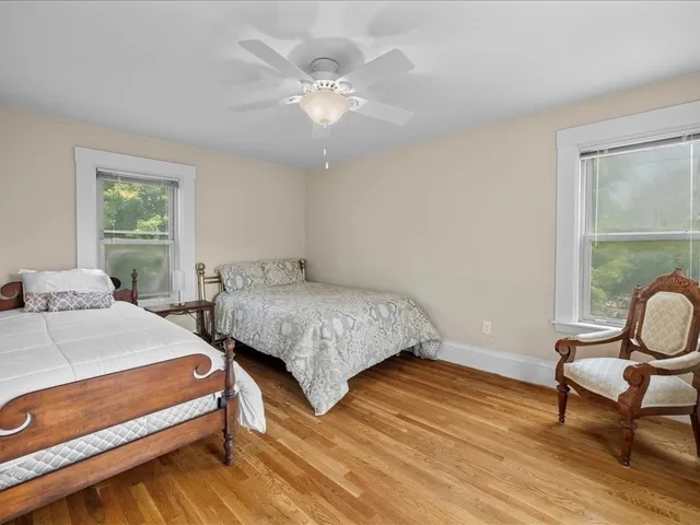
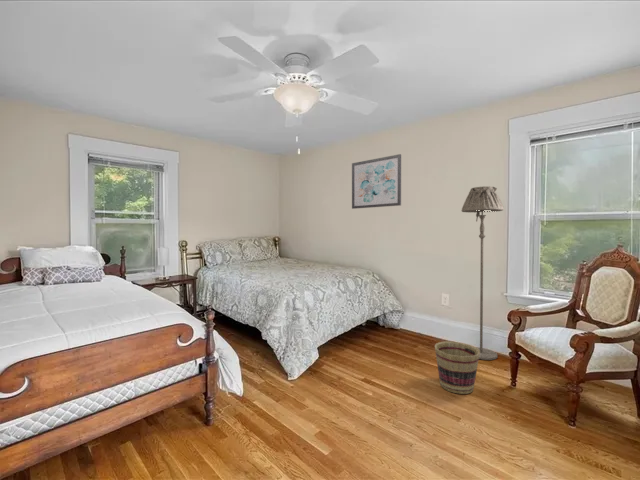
+ wall art (375, 183)
+ basket (456, 367)
+ floor lamp (481, 271)
